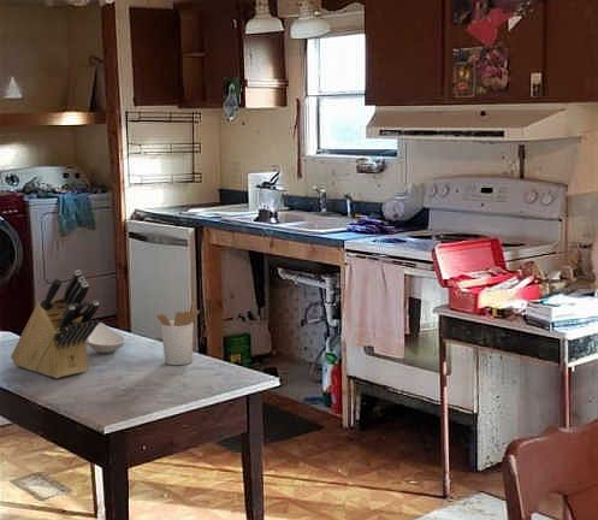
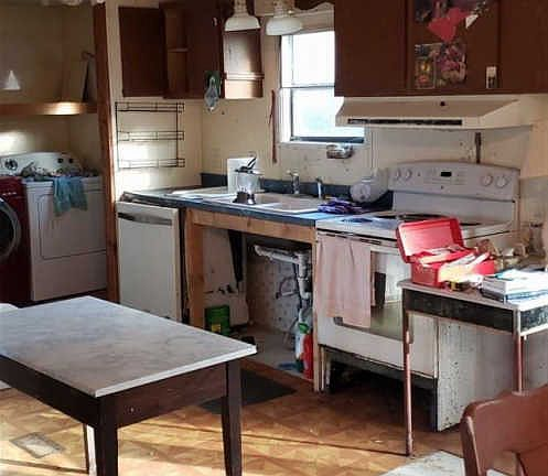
- spoon rest (101, 336)
- utensil holder (180, 333)
- knife block (54, 319)
